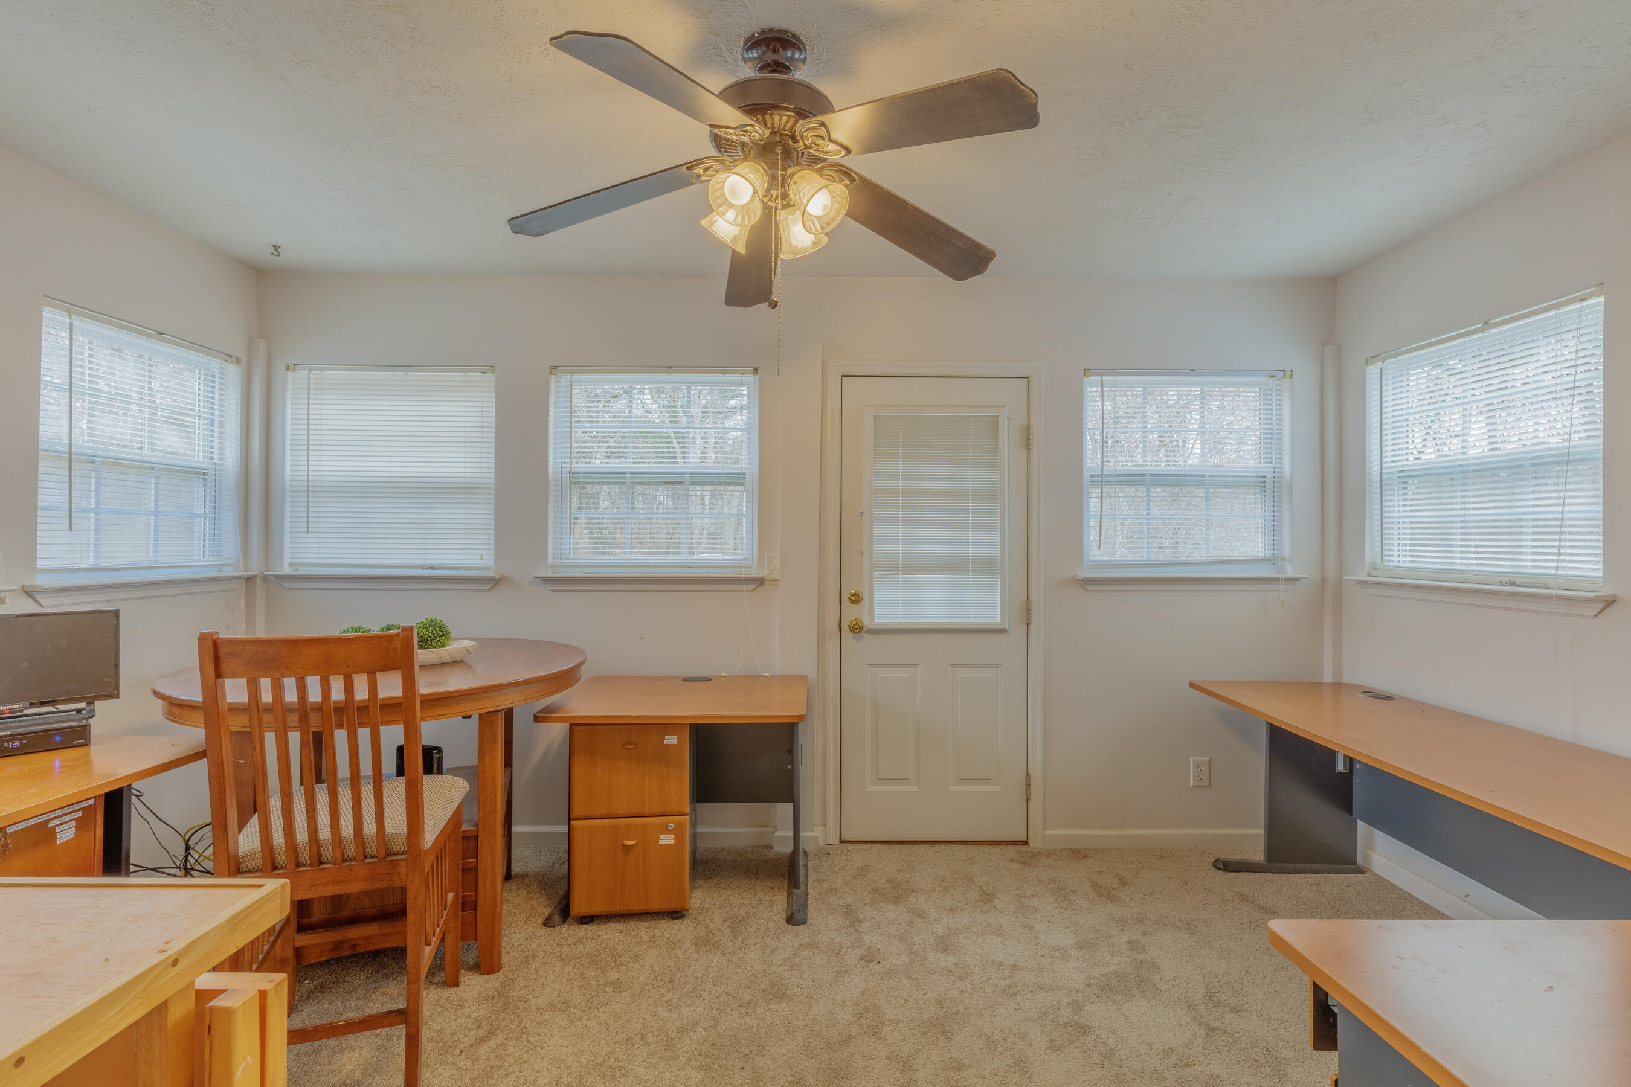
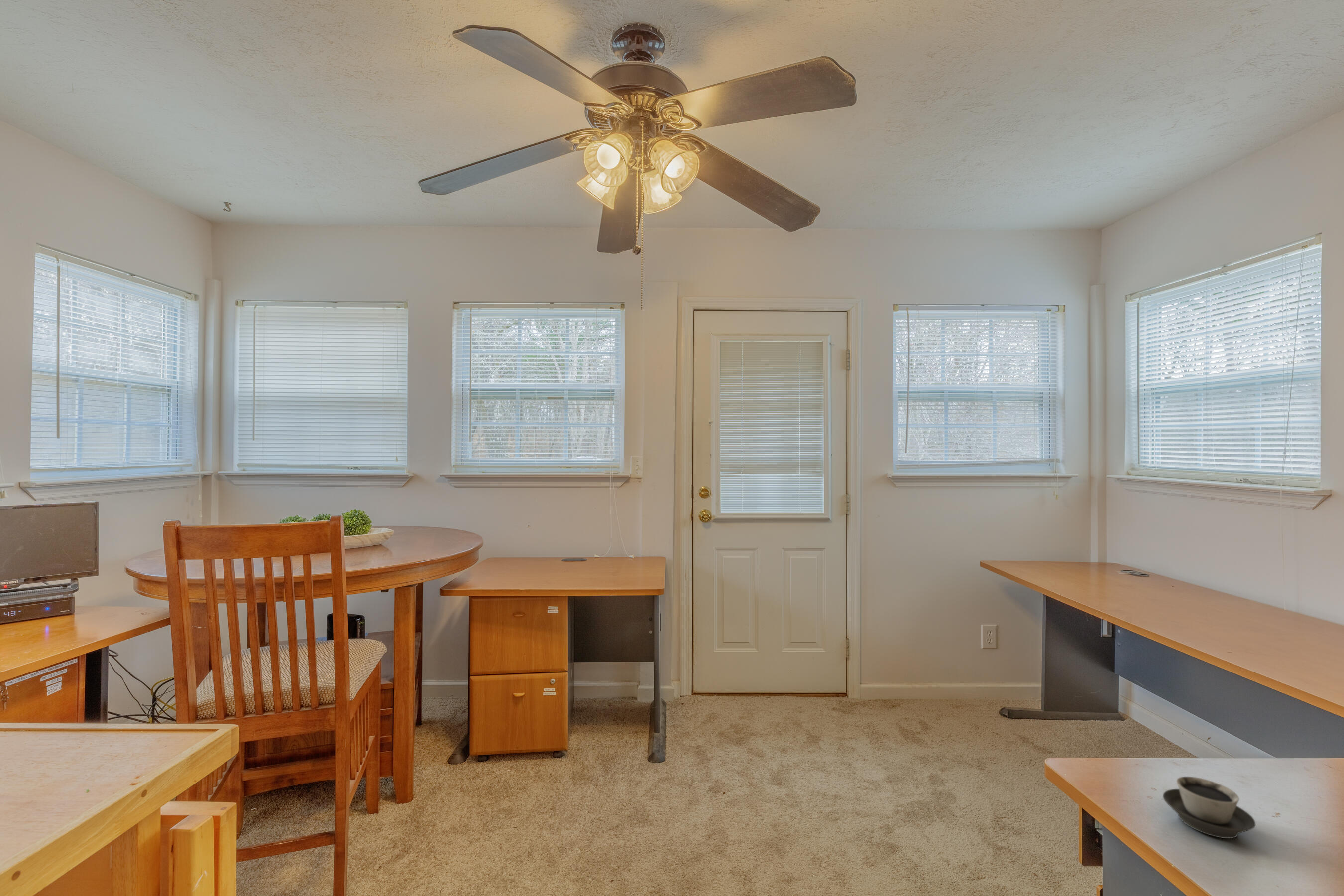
+ cup (1207, 806)
